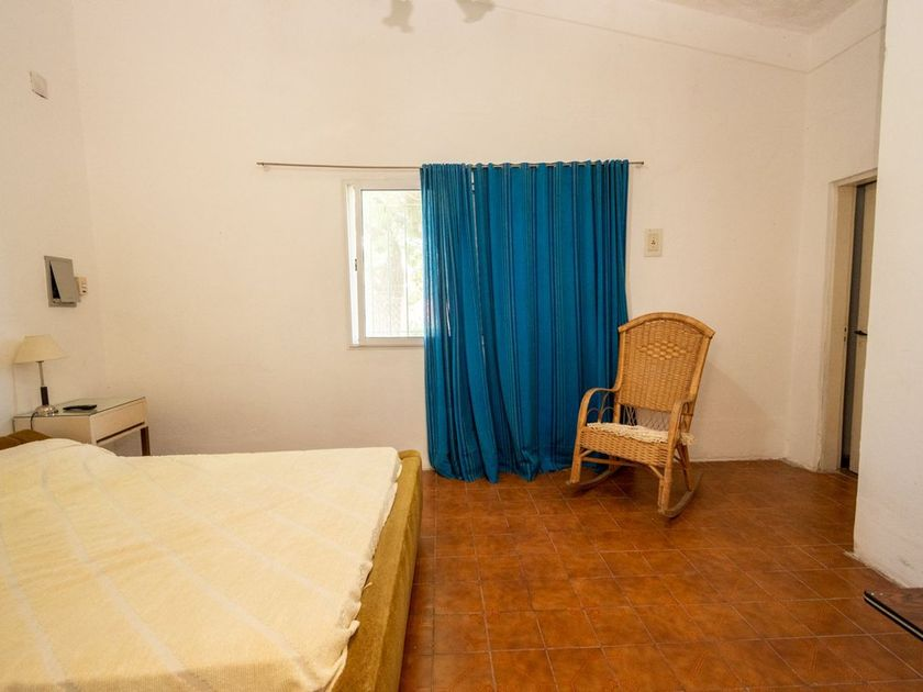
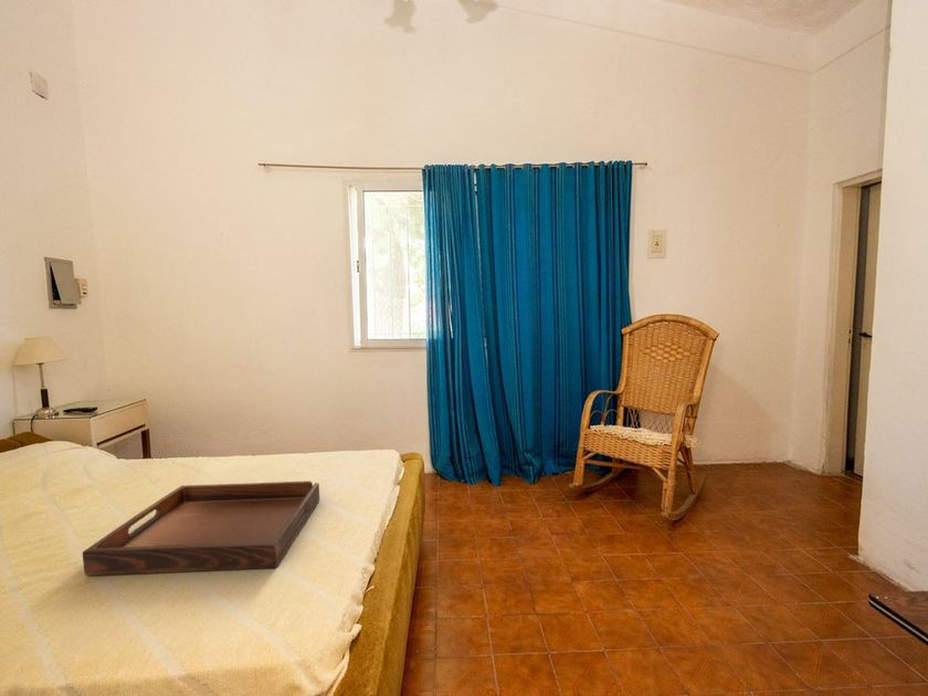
+ serving tray (221, 520)
